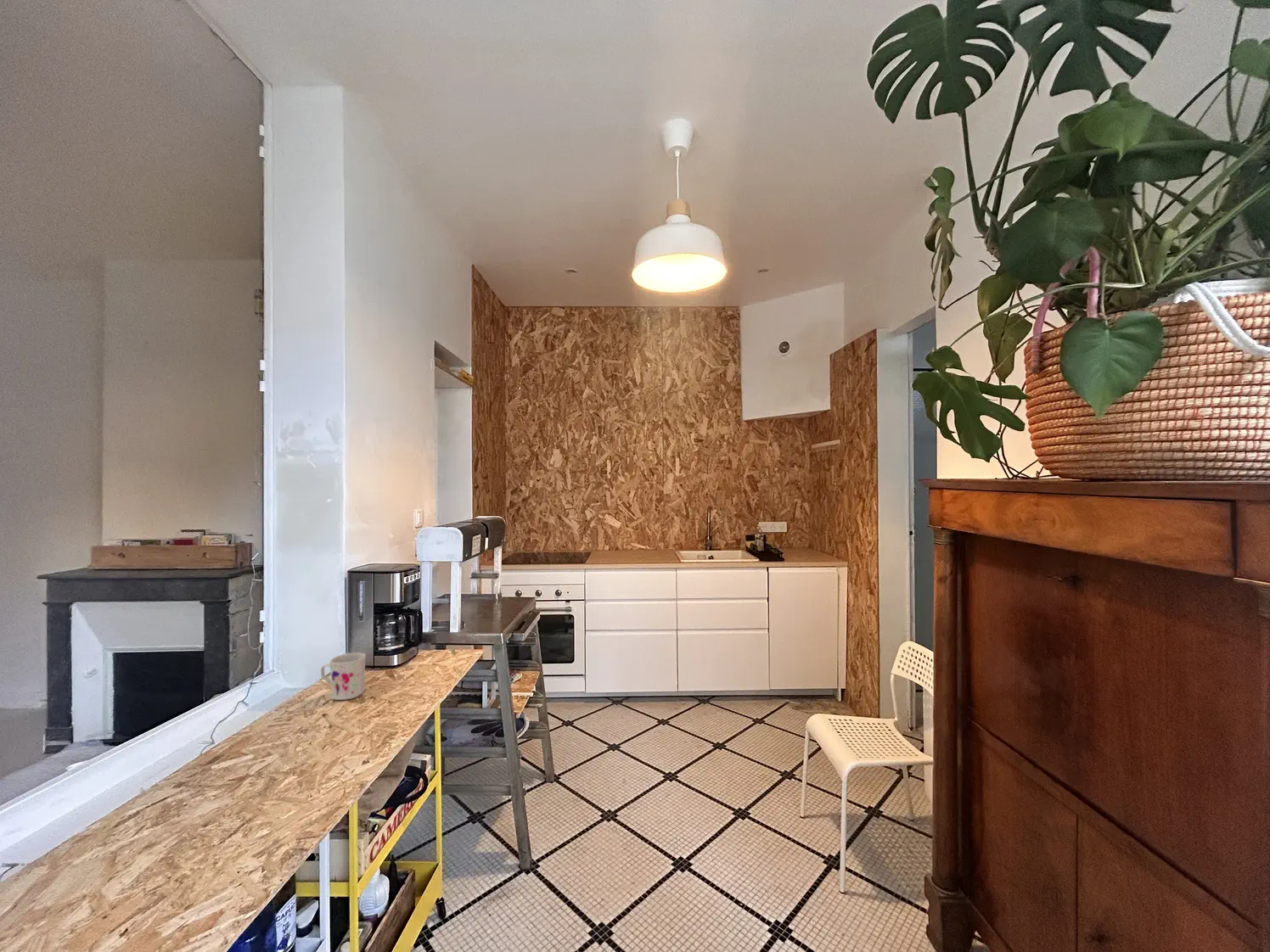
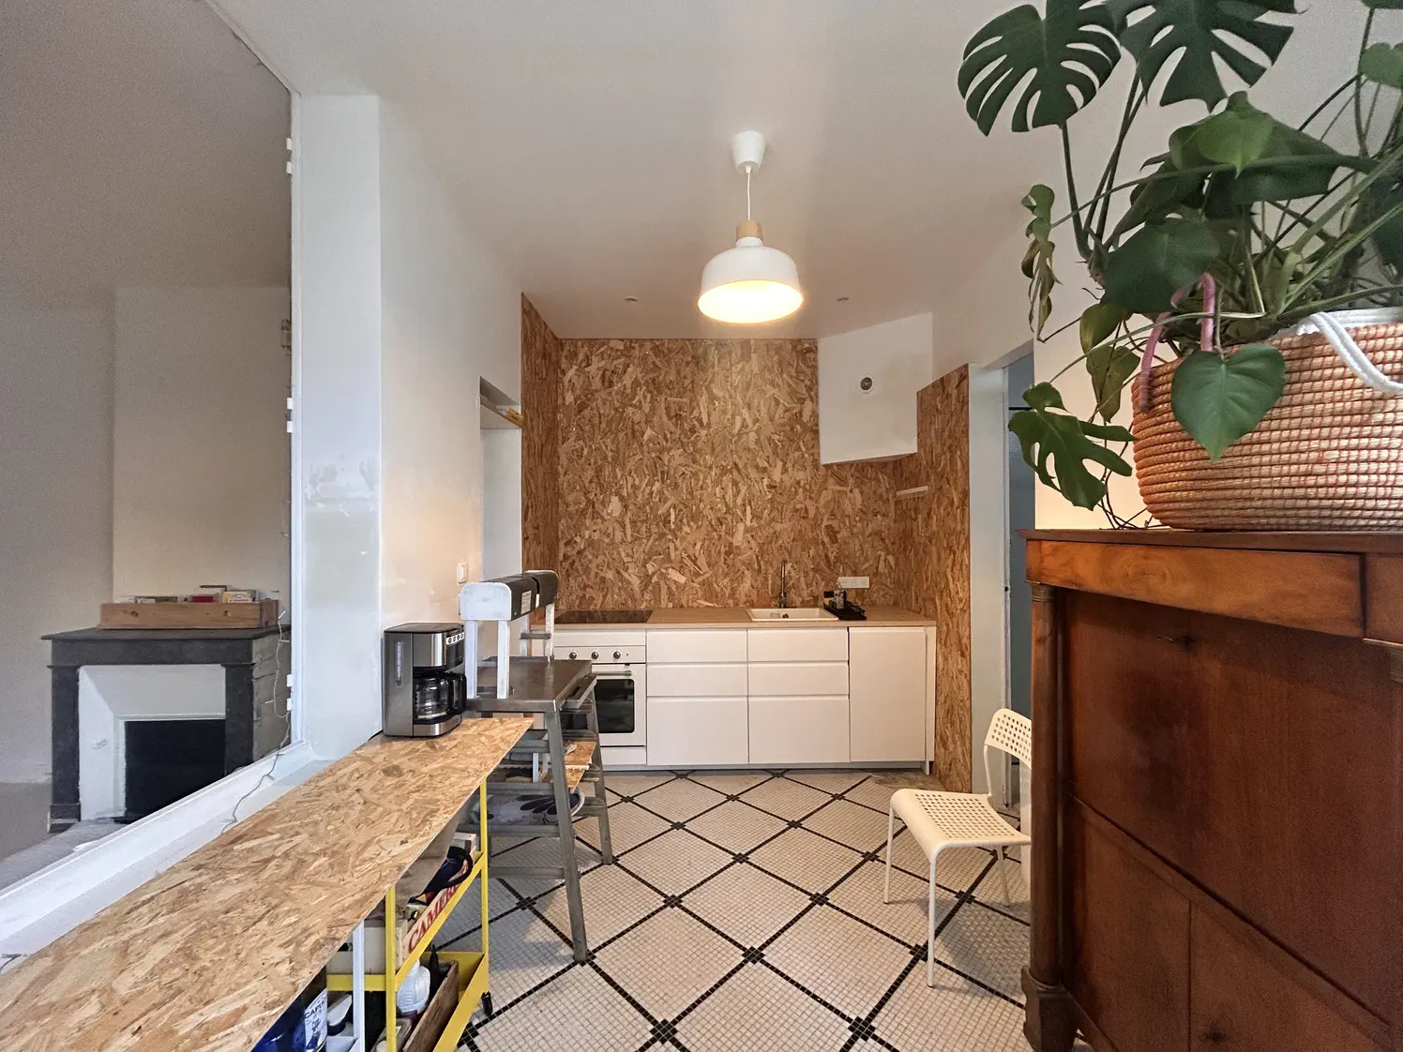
- mug (342, 675)
